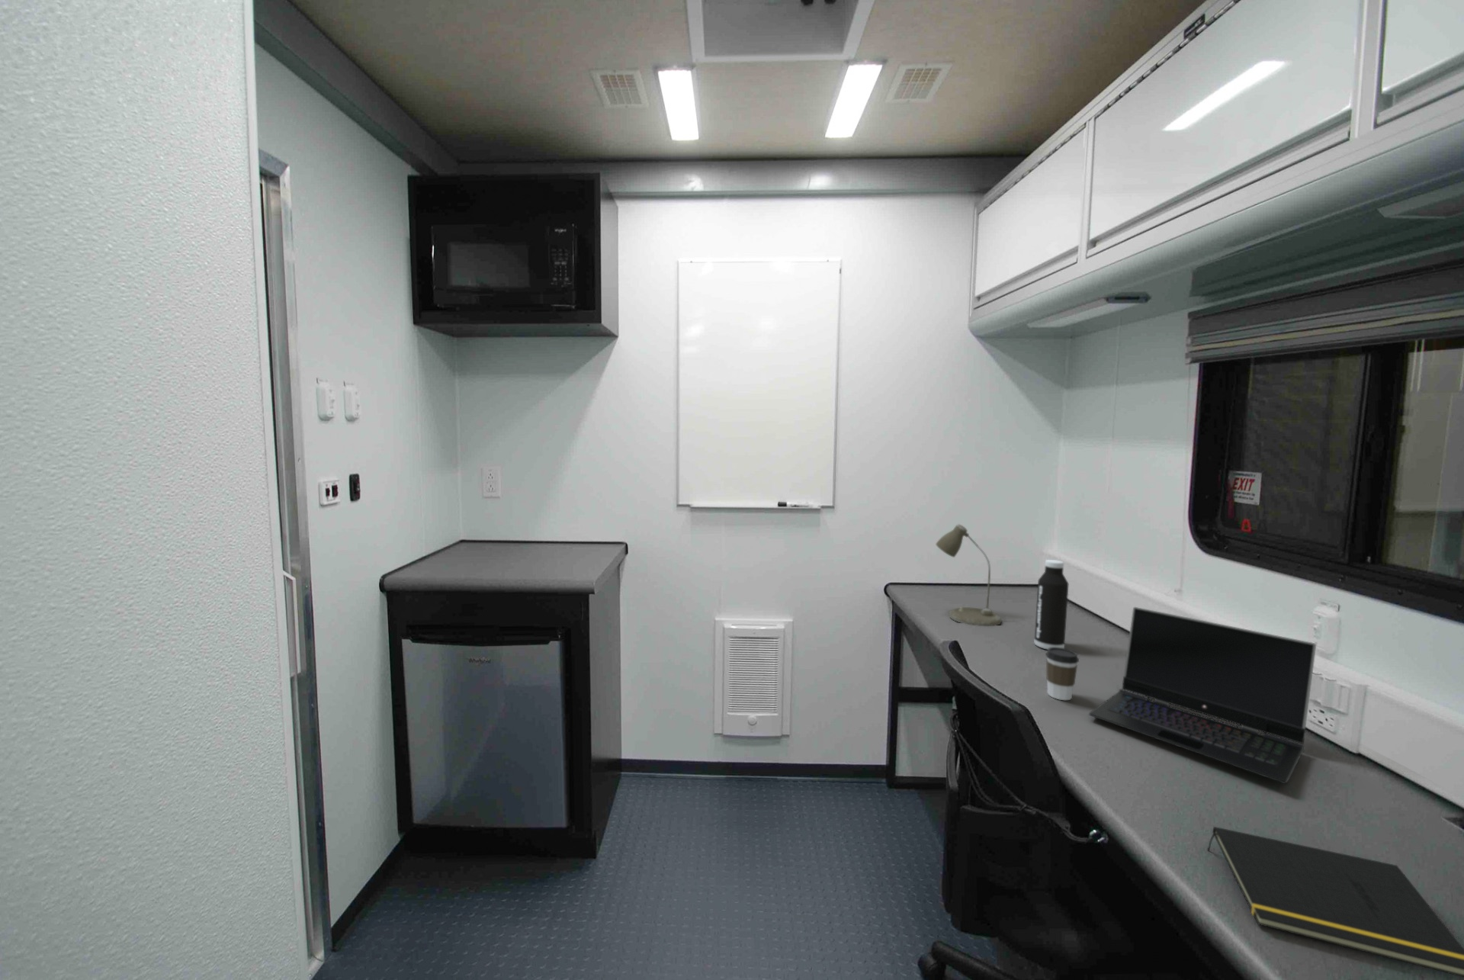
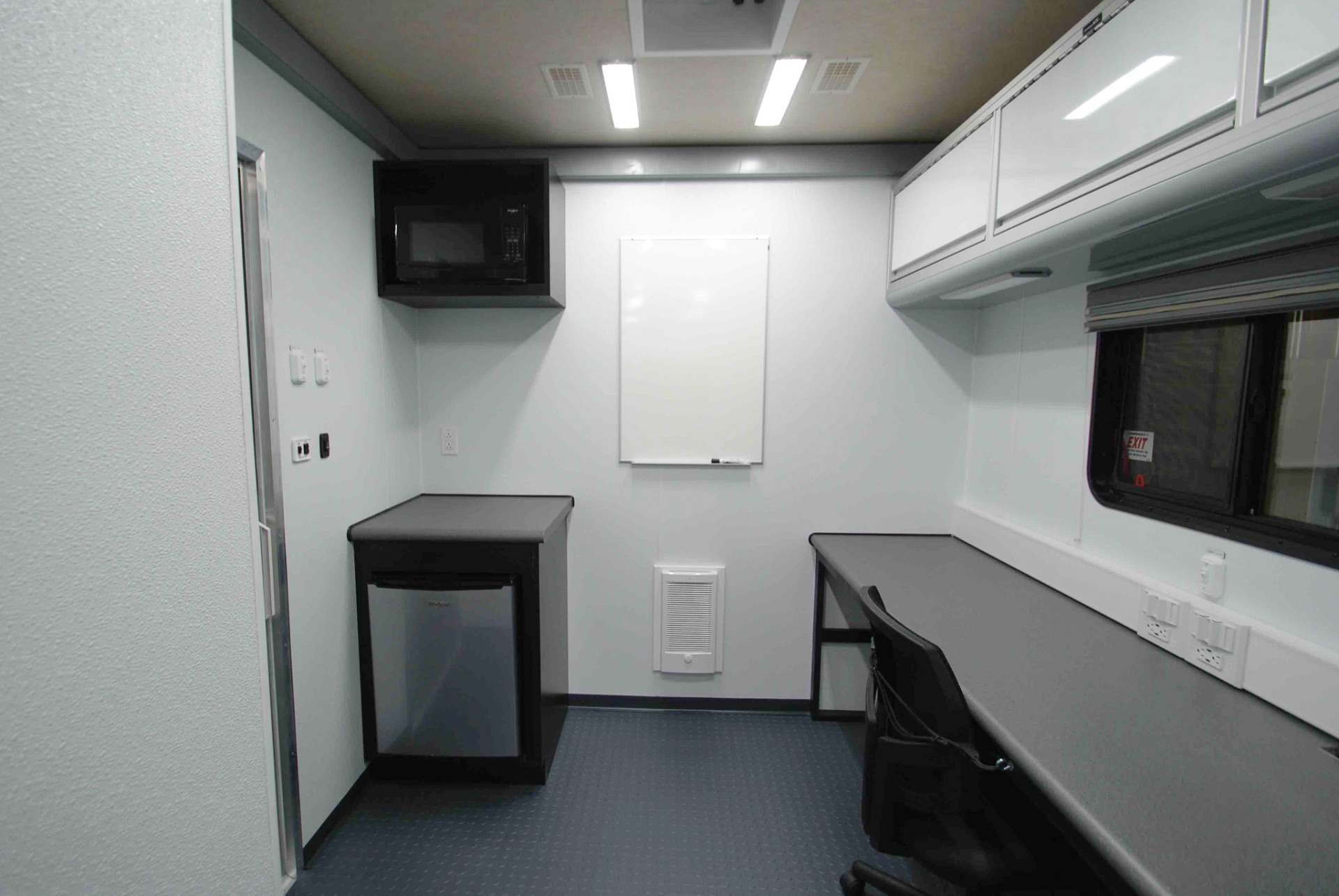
- laptop computer (1197, 684)
- water bottle (1052, 604)
- notepad (1330, 894)
- desk lamp (988, 572)
- coffee cup (1061, 674)
